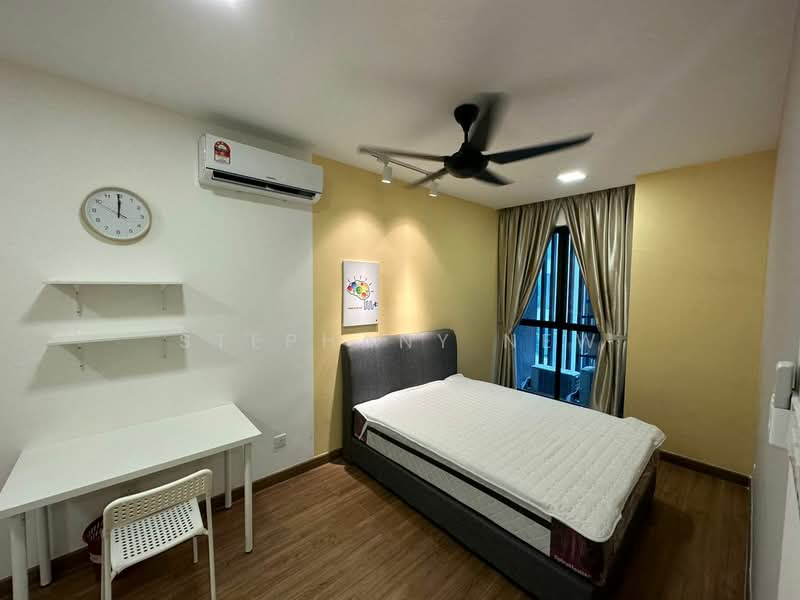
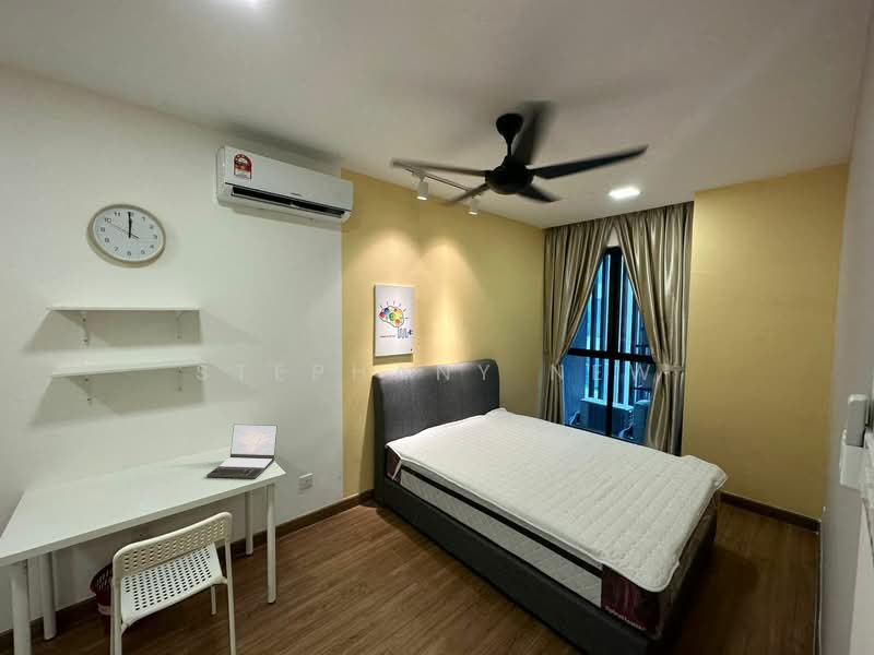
+ laptop (244, 449)
